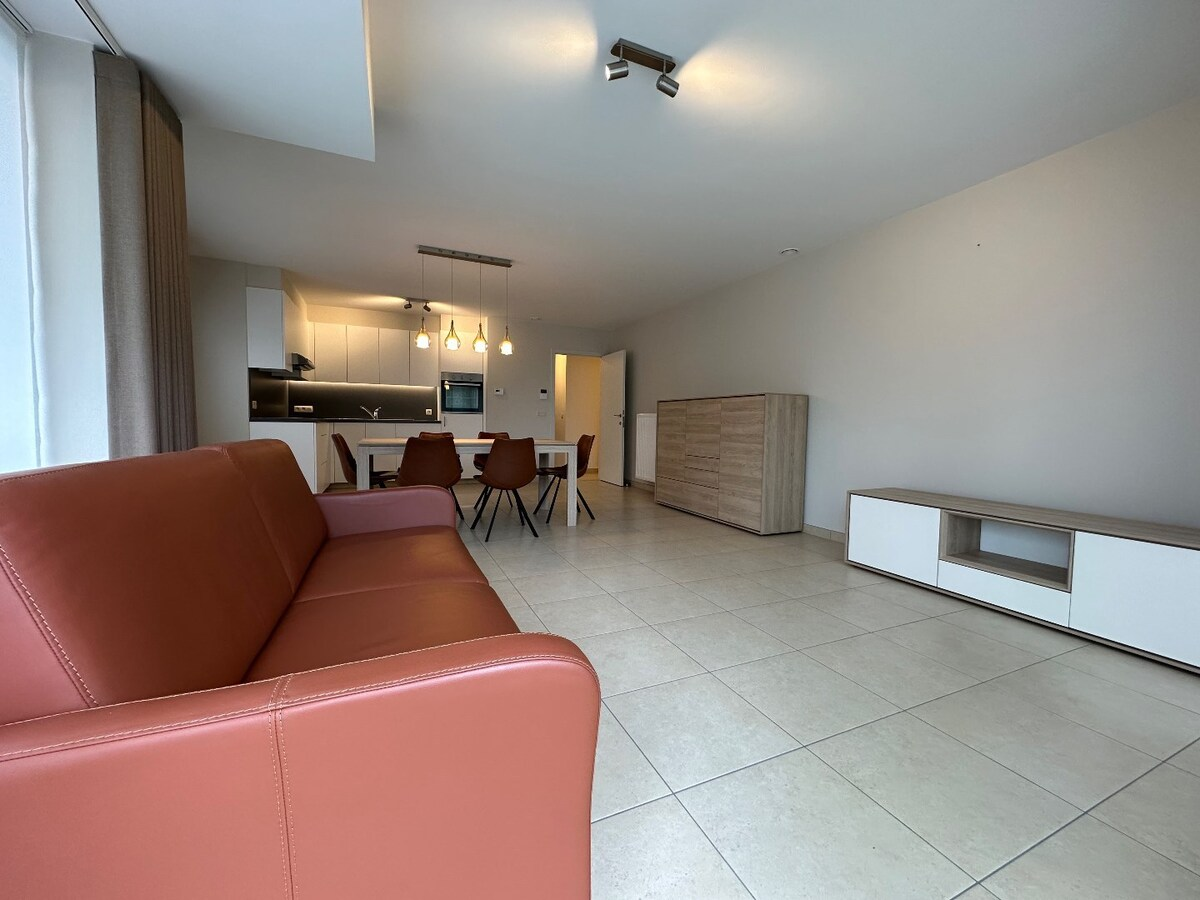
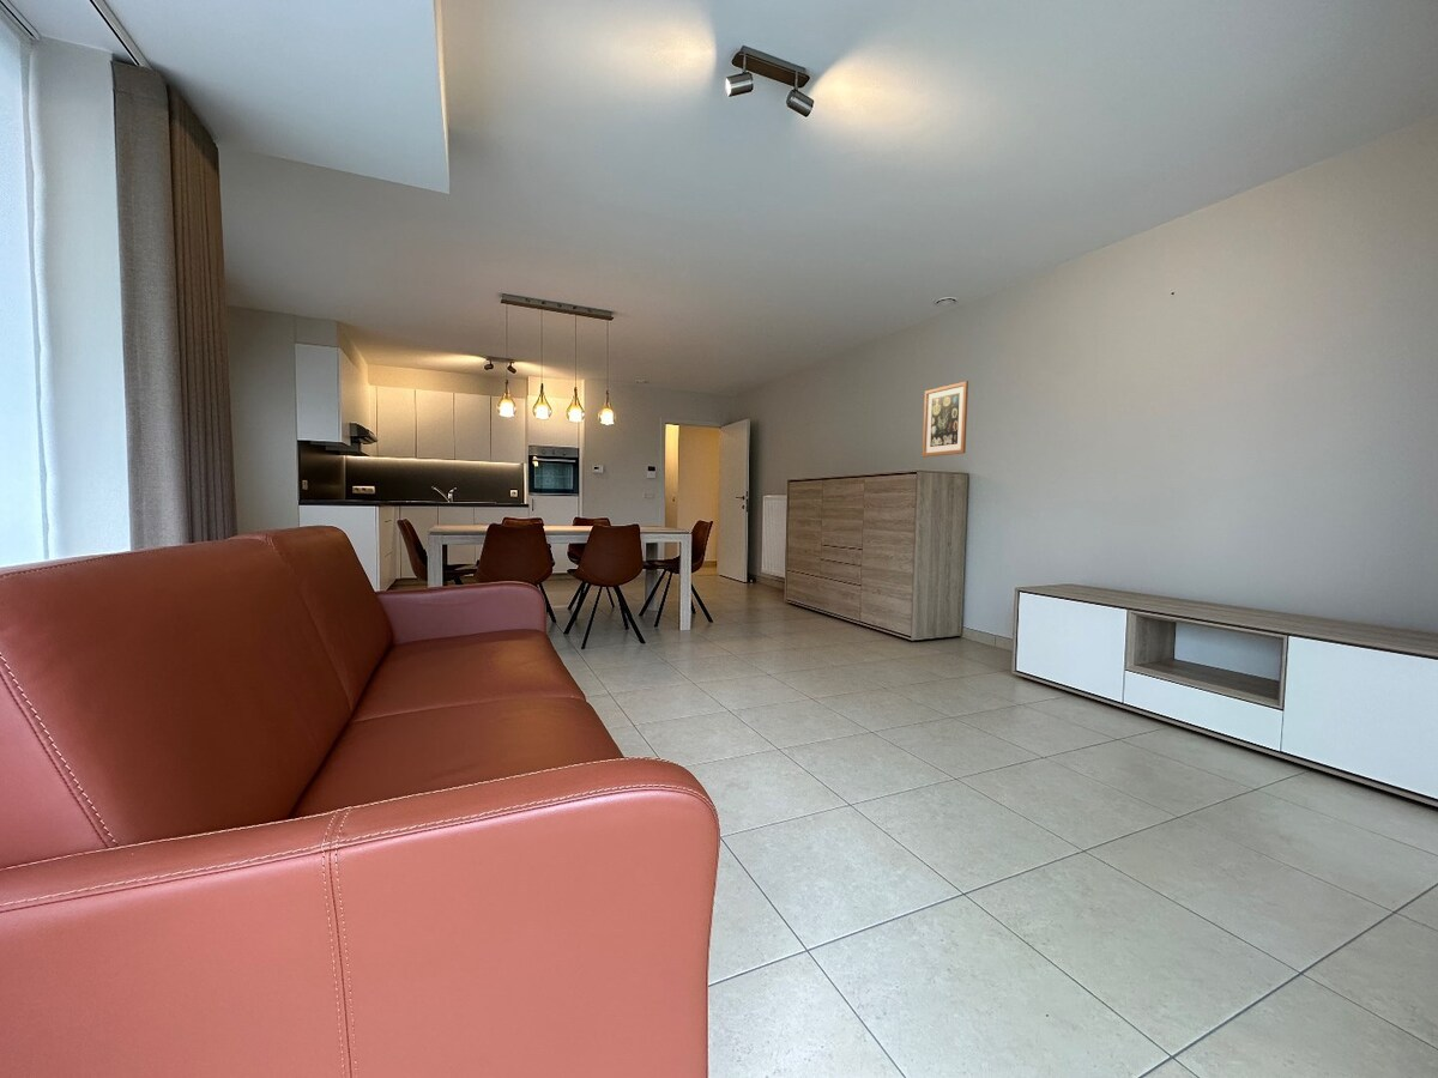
+ wall art (943, 420)
